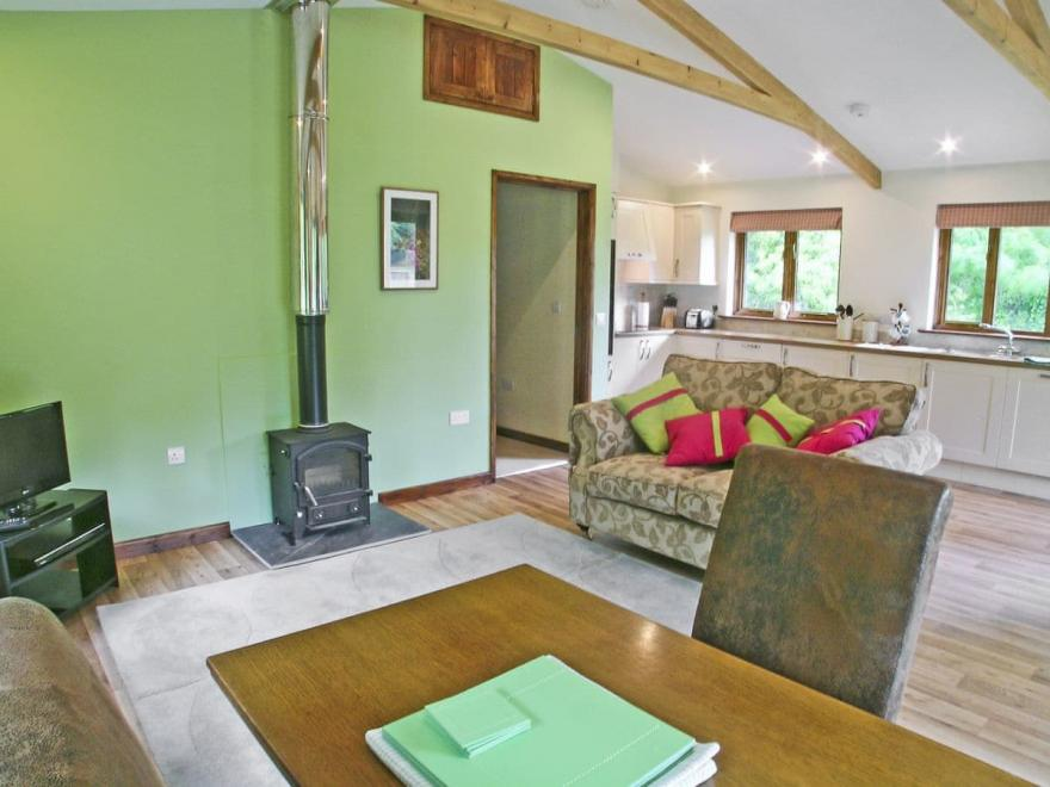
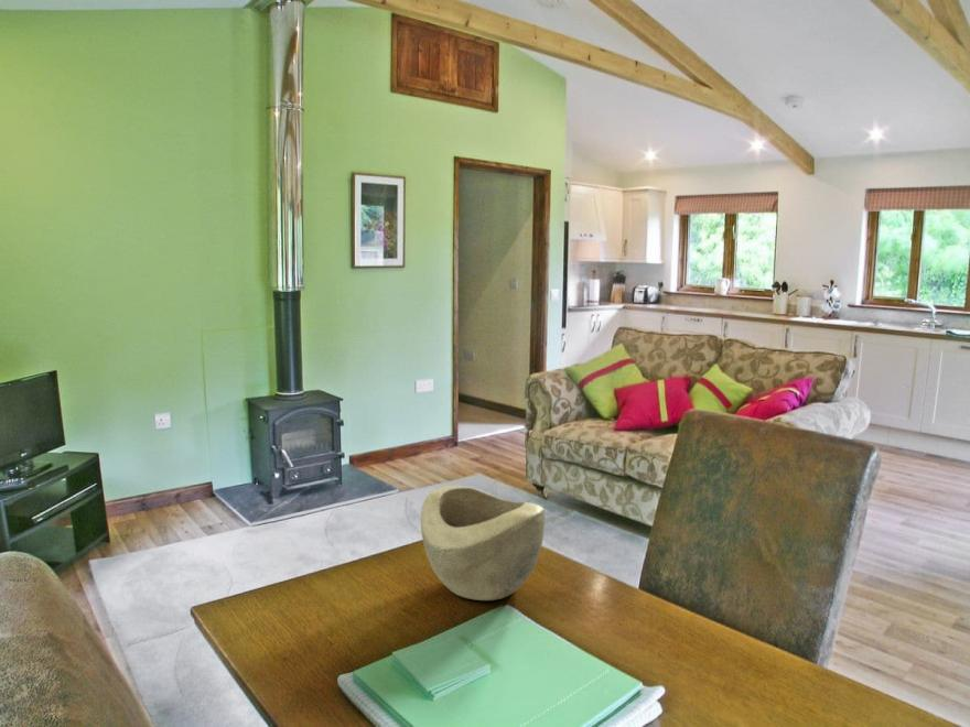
+ decorative bowl (482, 542)
